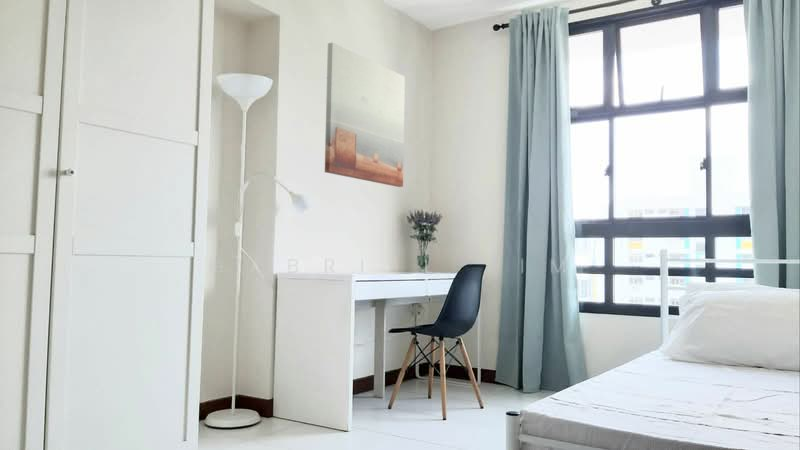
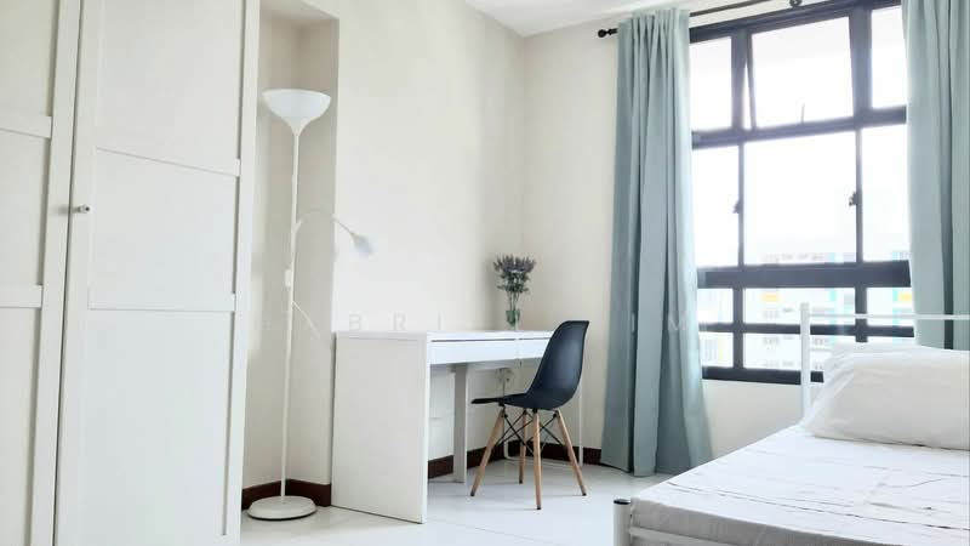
- wall art (367, 120)
